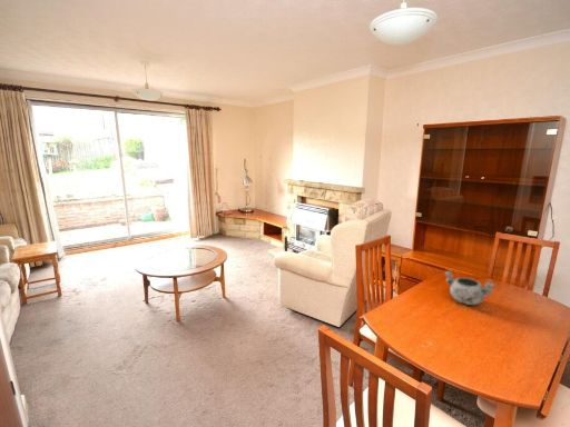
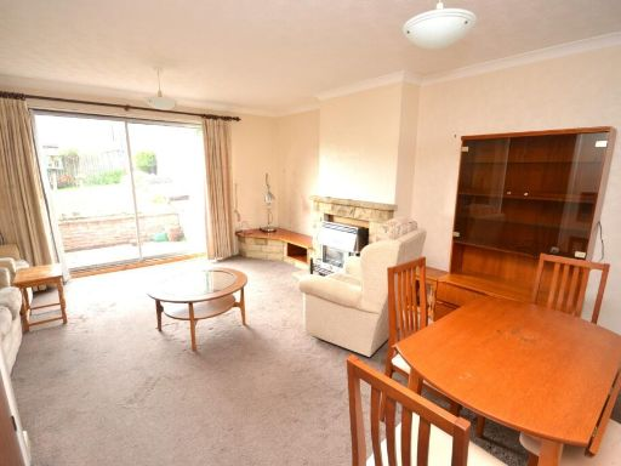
- decorative bowl (466, 288)
